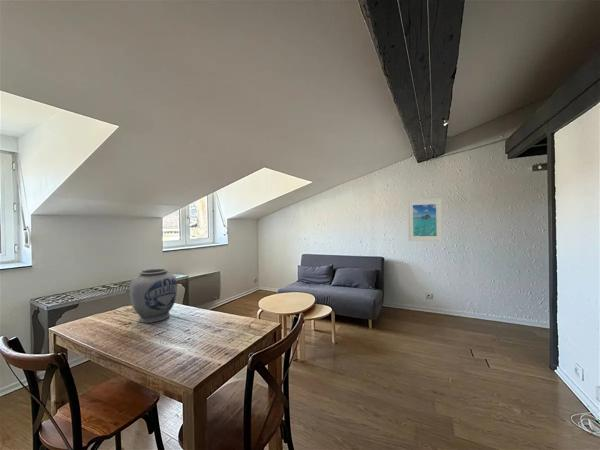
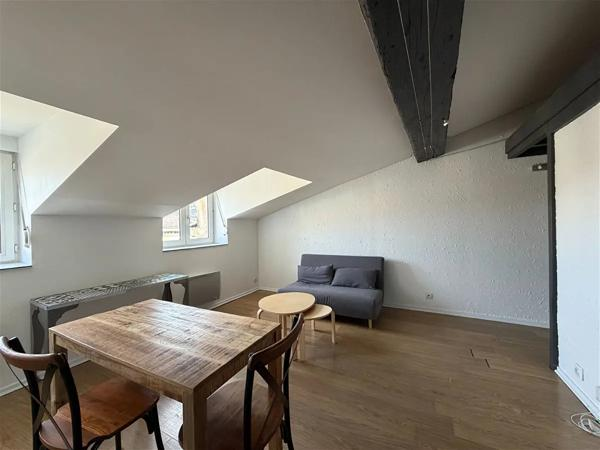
- vase (154, 294)
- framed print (424, 220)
